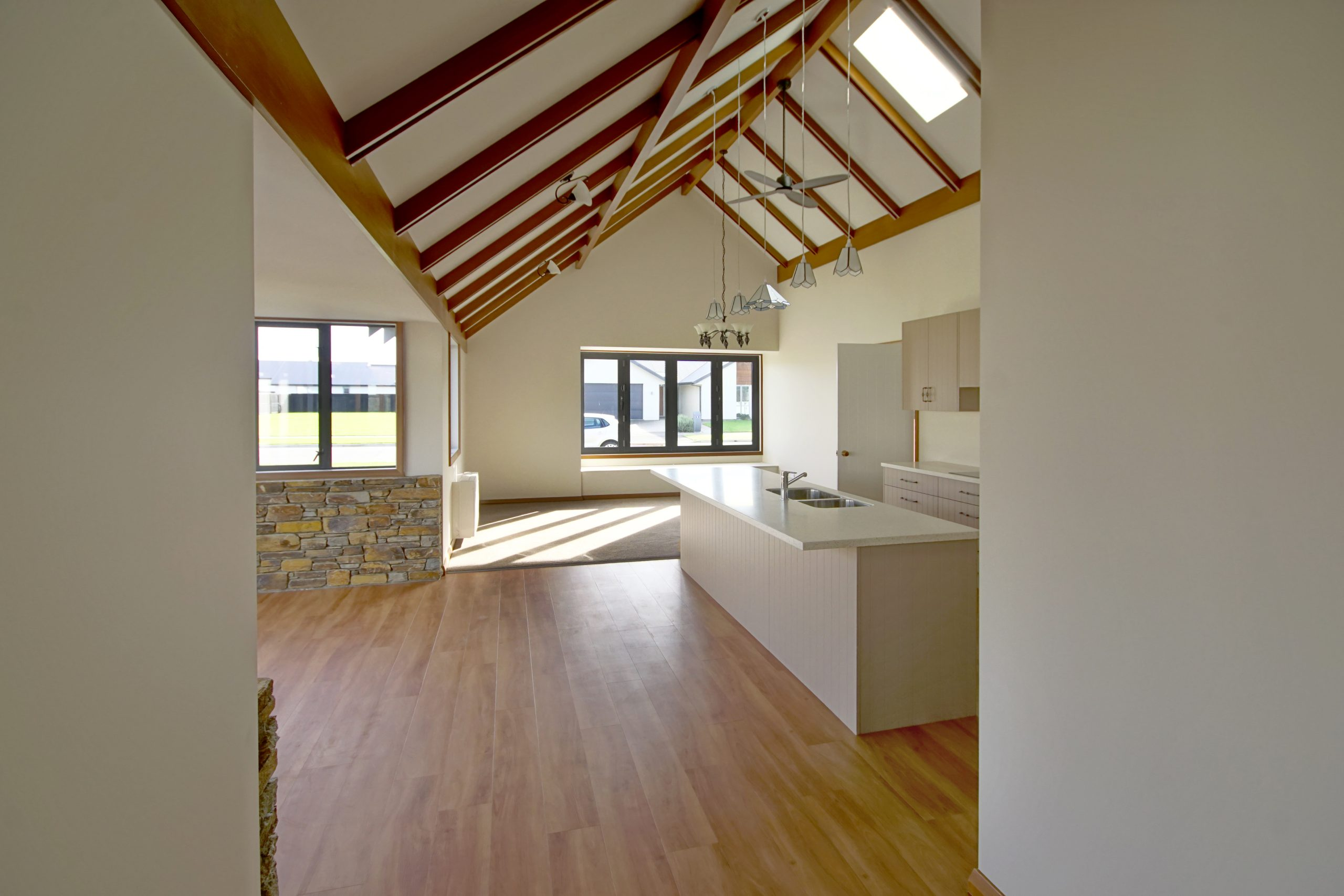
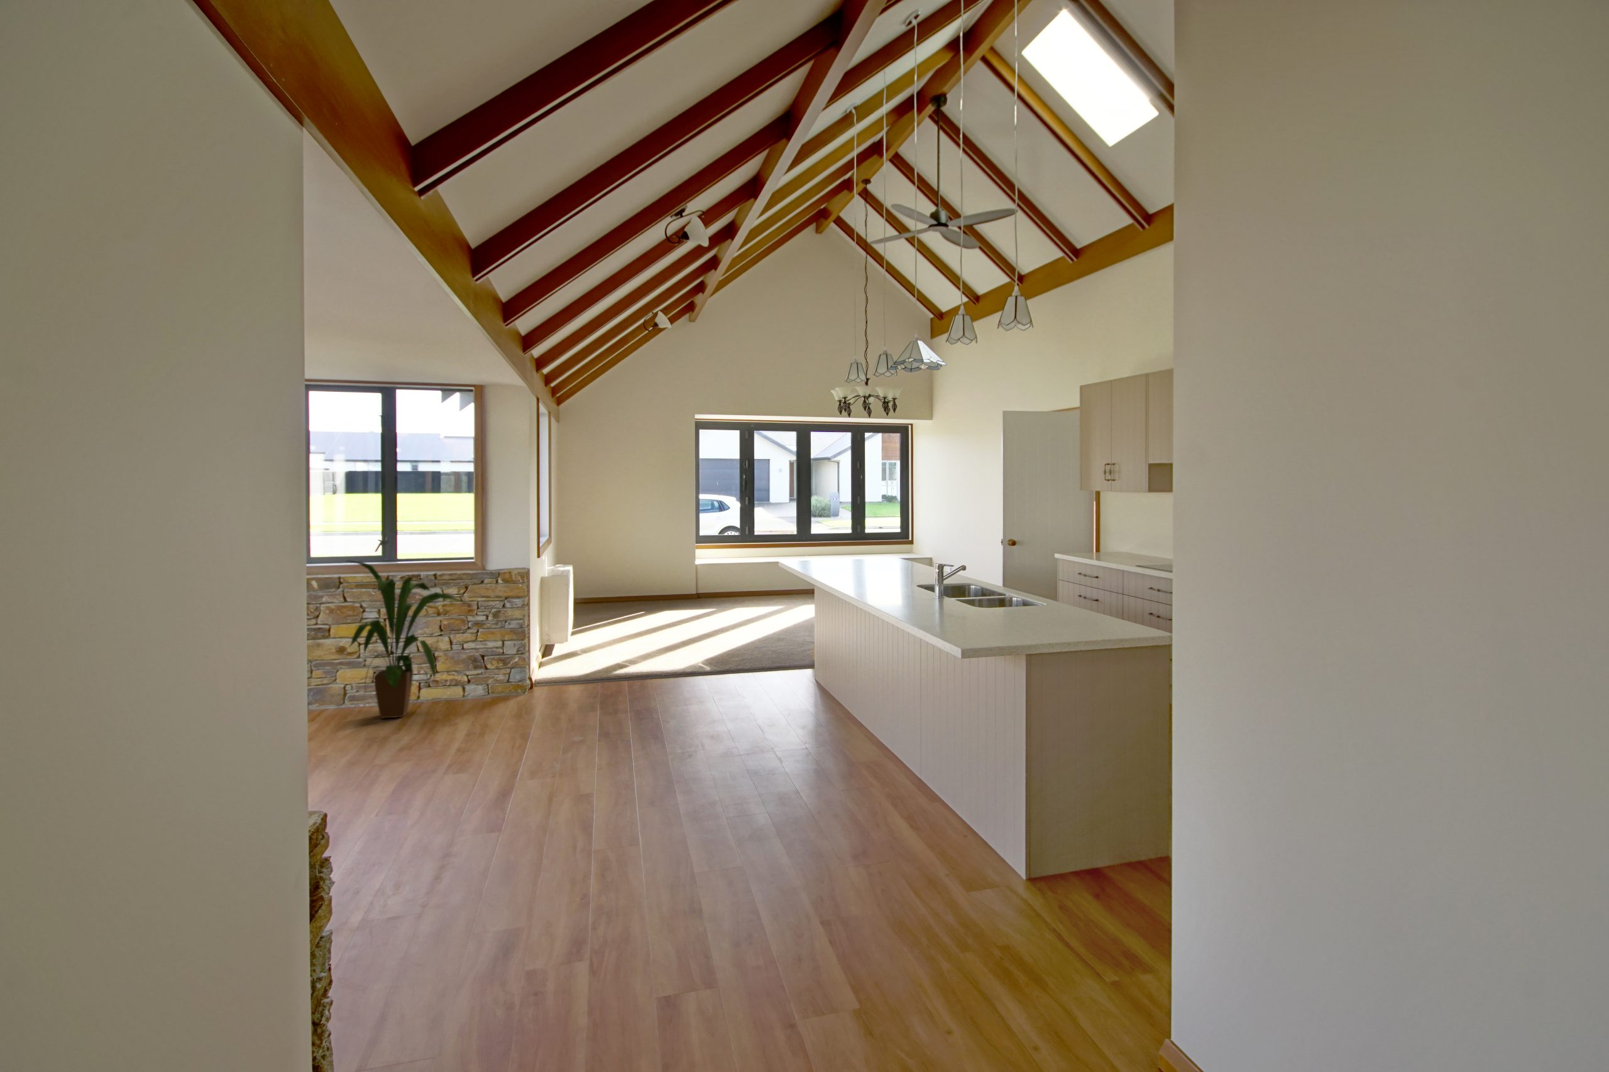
+ house plant (408, 636)
